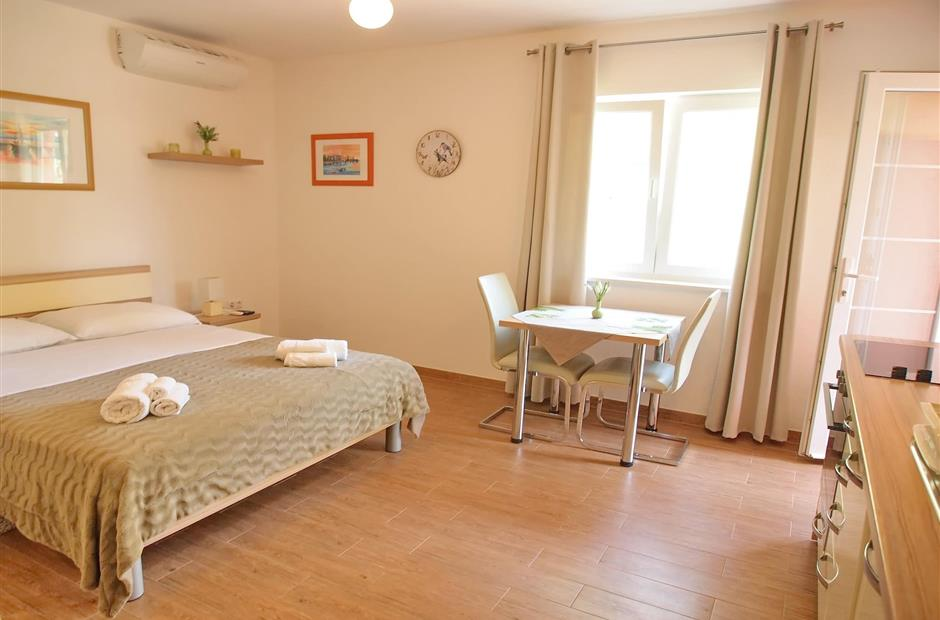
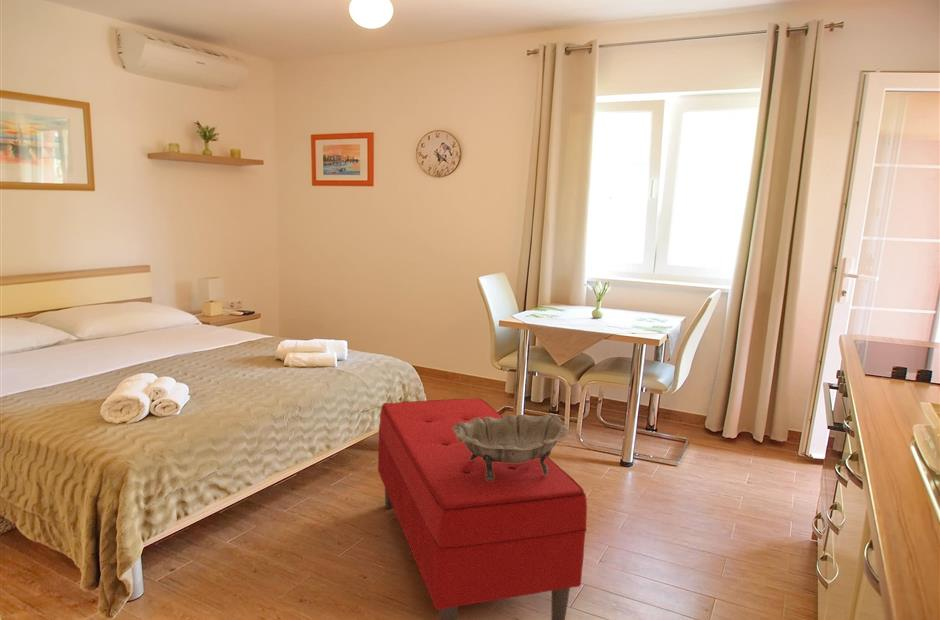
+ decorative bowl (510, 445)
+ bench (463, 498)
